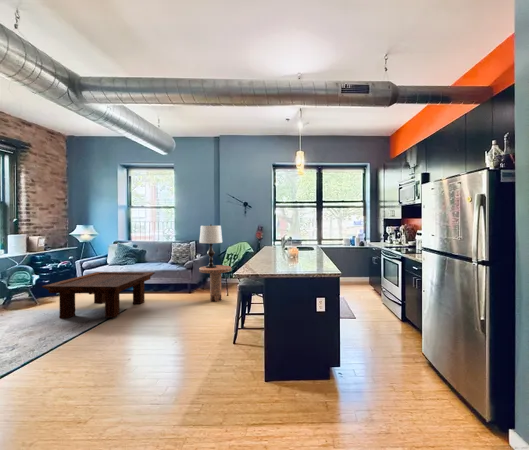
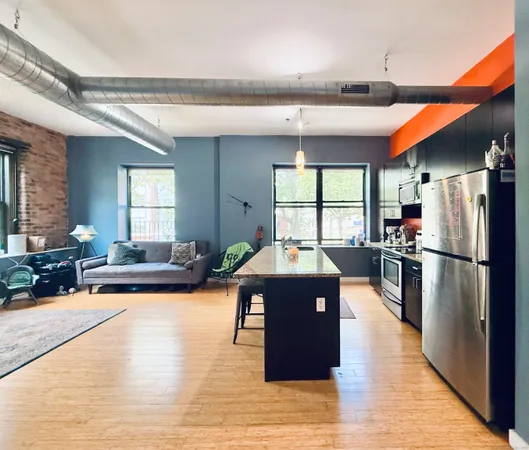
- side table (215, 283)
- coffee table (105, 293)
- lamp (210, 245)
